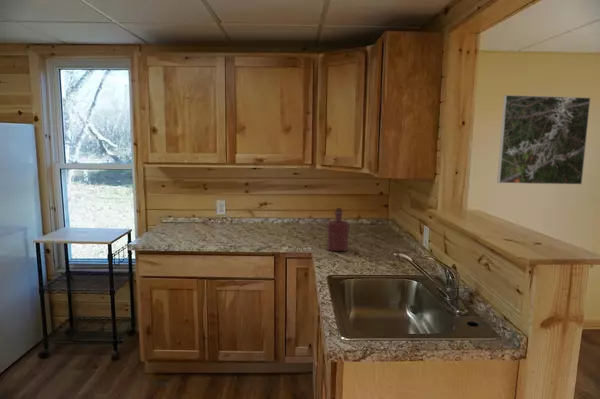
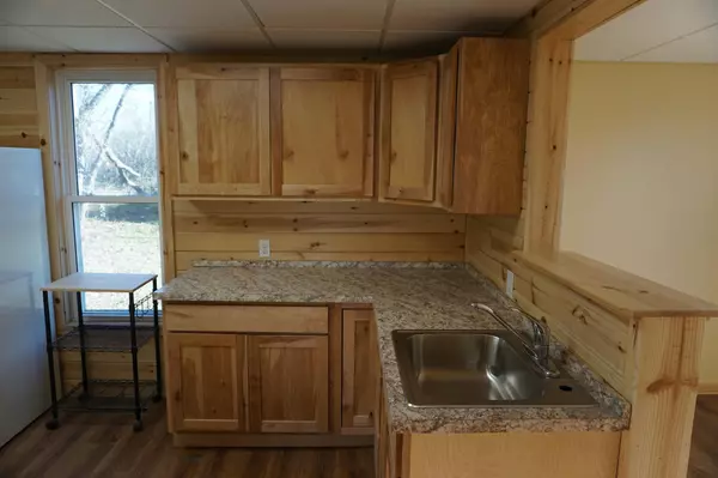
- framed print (543, 140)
- bottle (338, 229)
